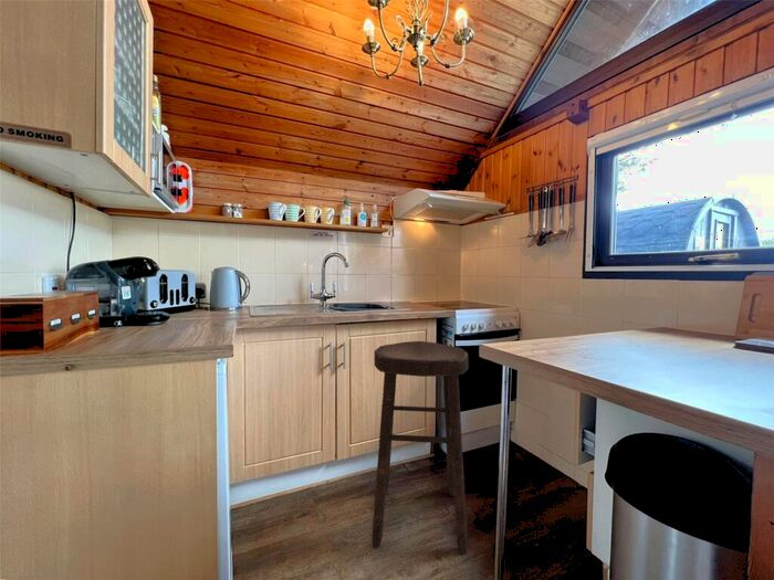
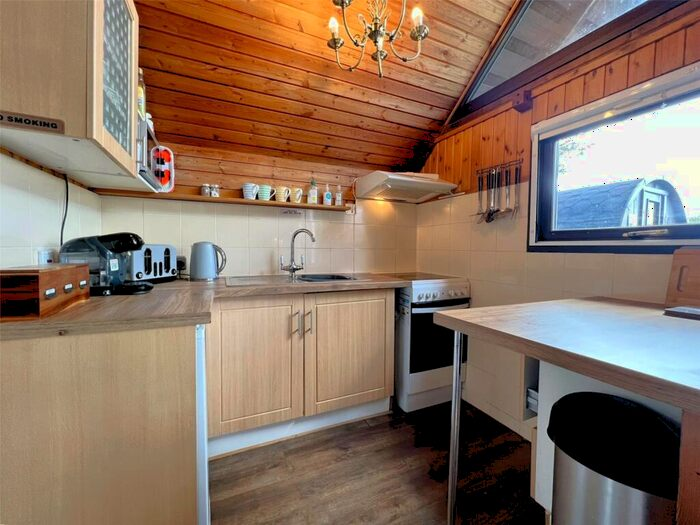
- stool (418, 435)
